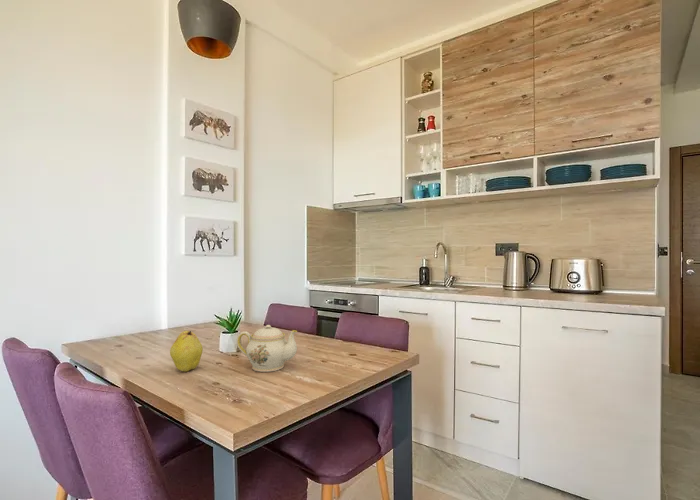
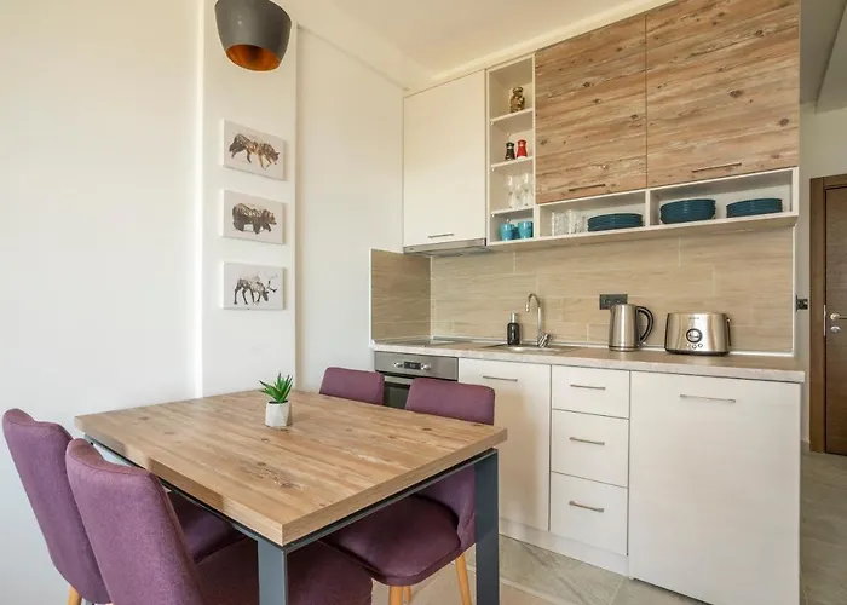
- teapot (266, 345)
- fruit (186, 350)
